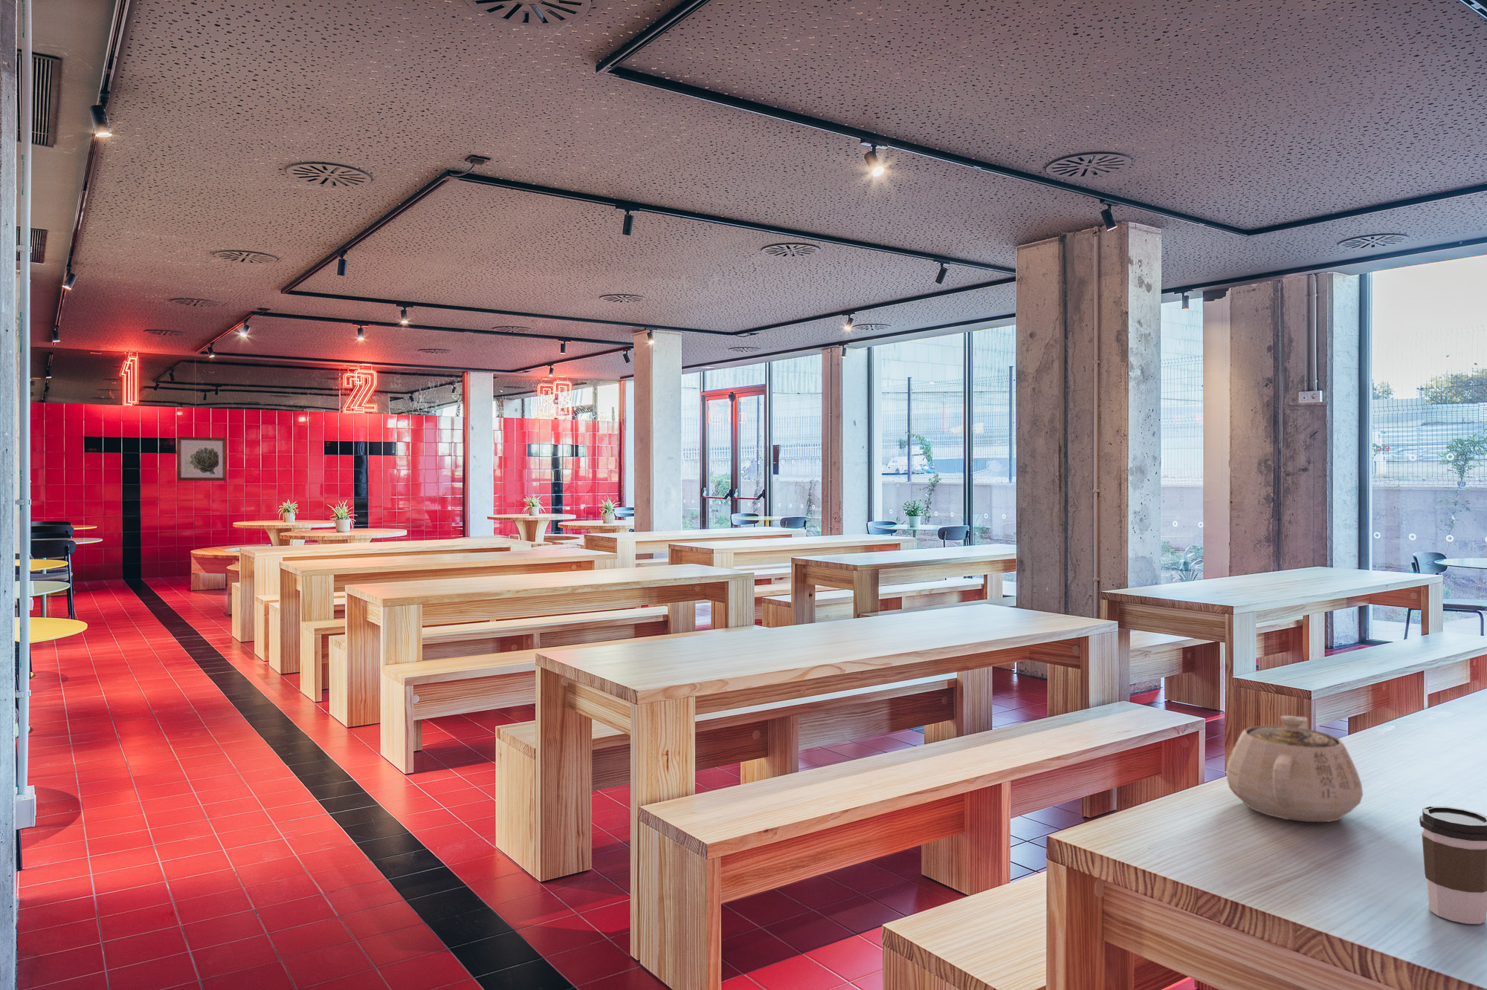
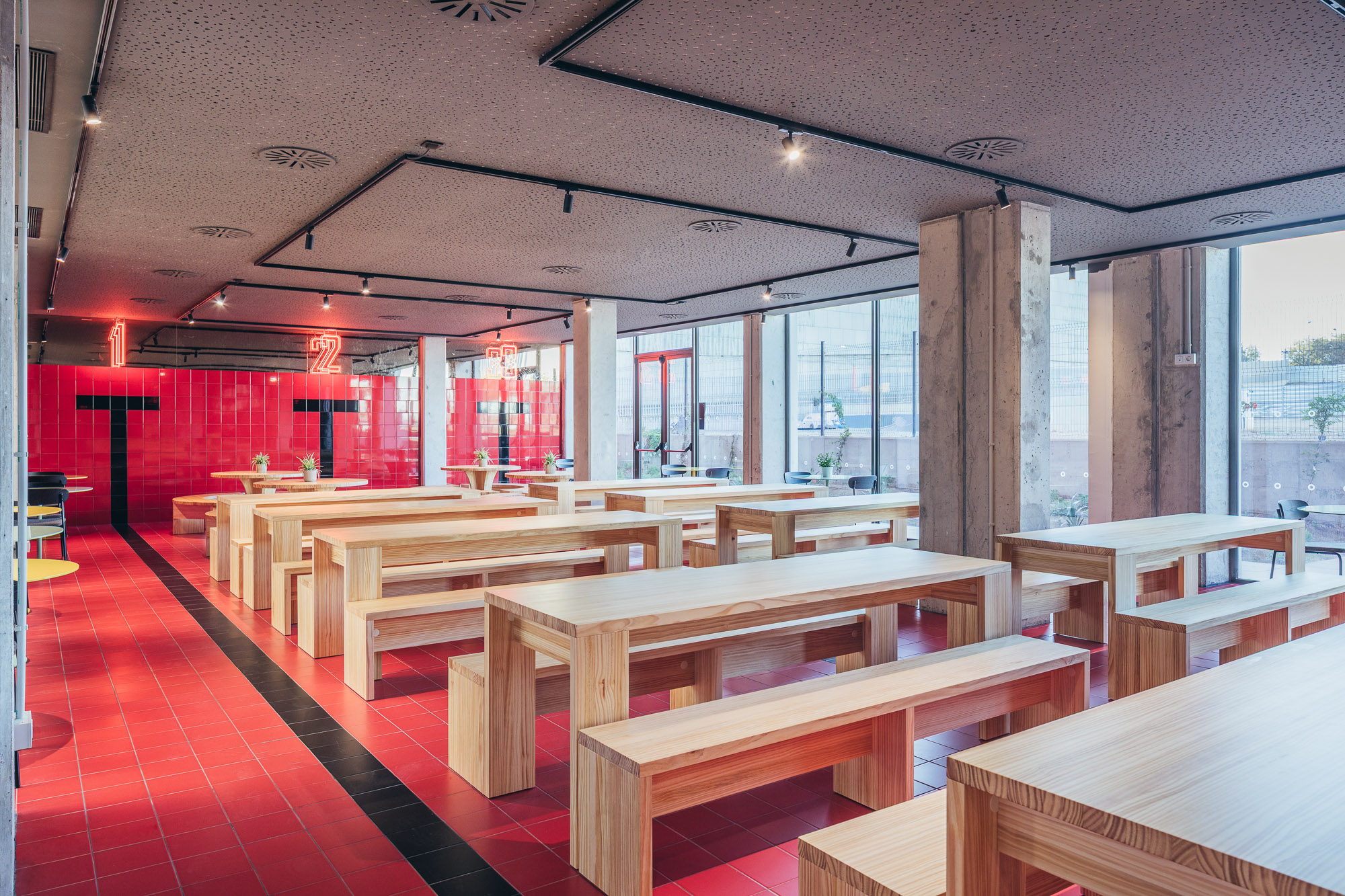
- wall art (201, 459)
- coffee cup (1456, 864)
- teapot (1292, 761)
